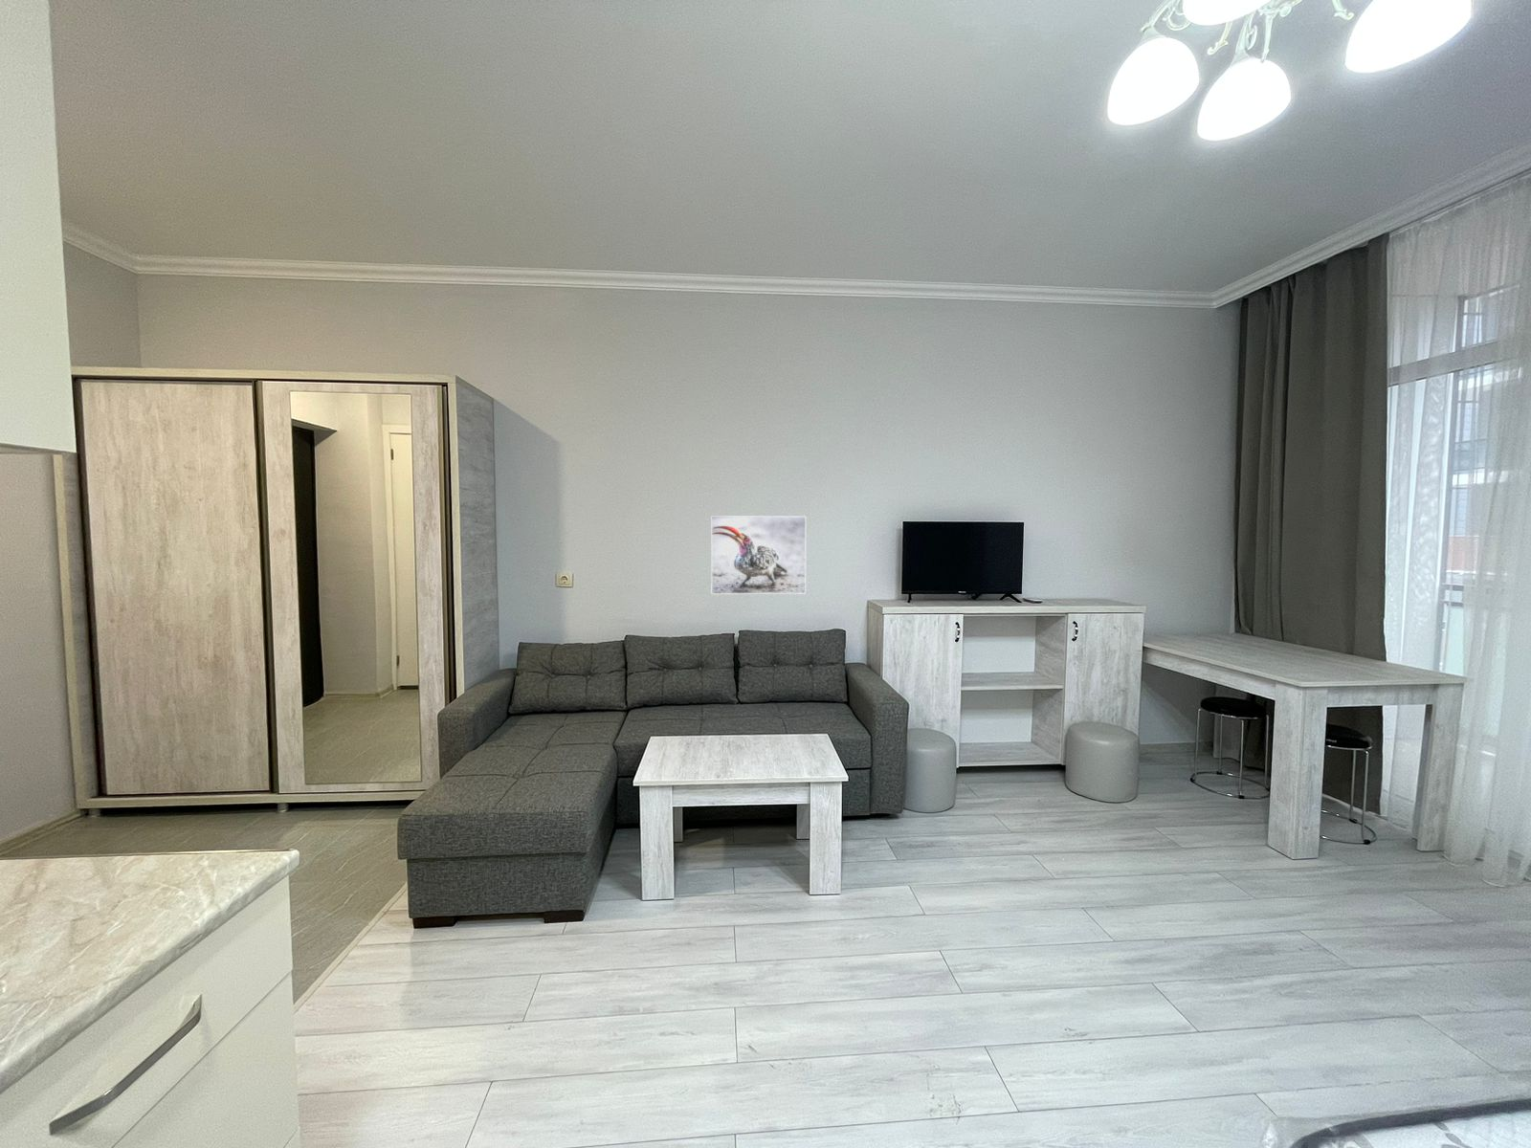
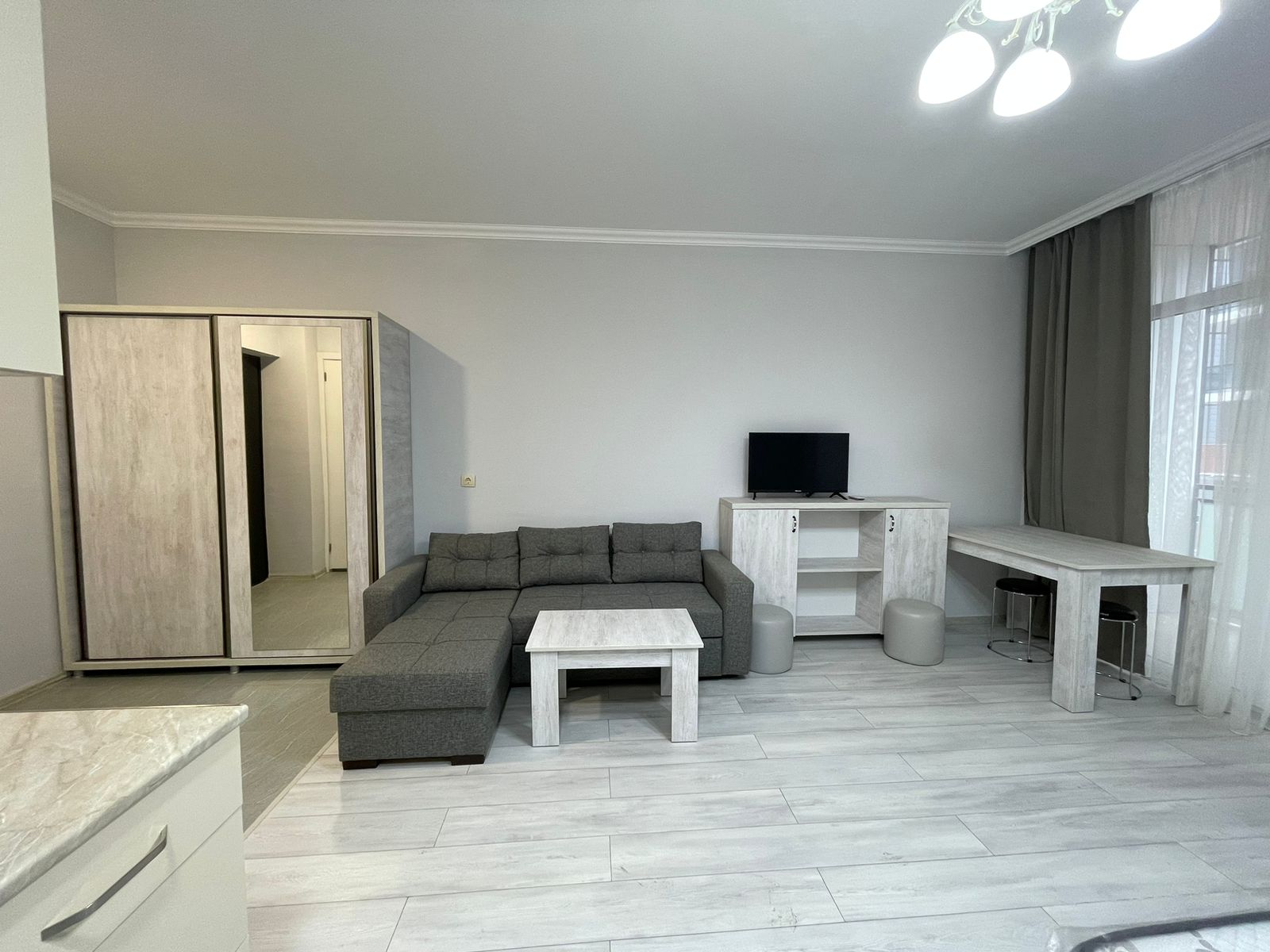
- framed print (758, 555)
